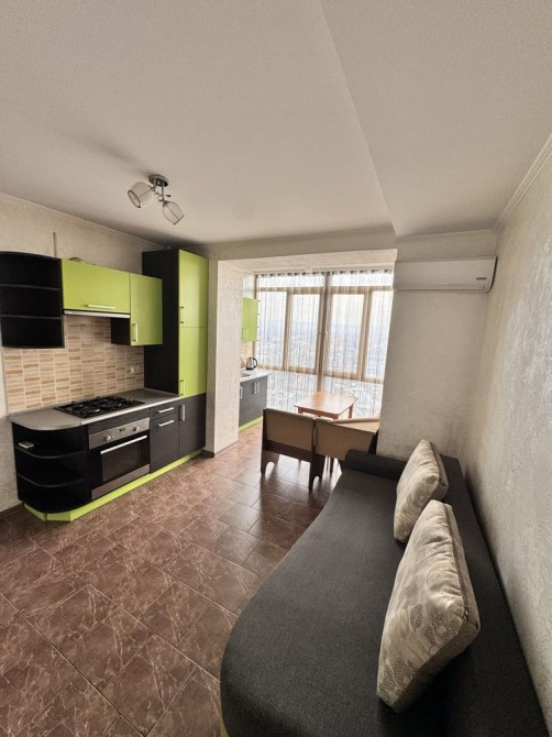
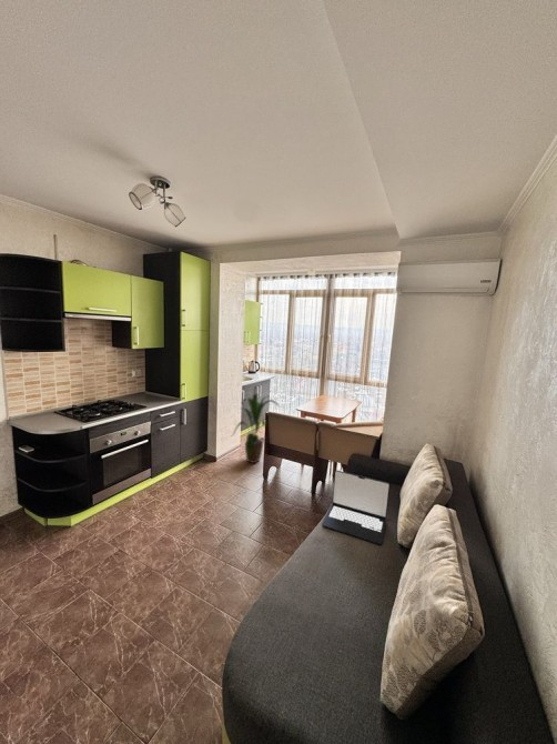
+ laptop (356, 504)
+ house plant (259, 424)
